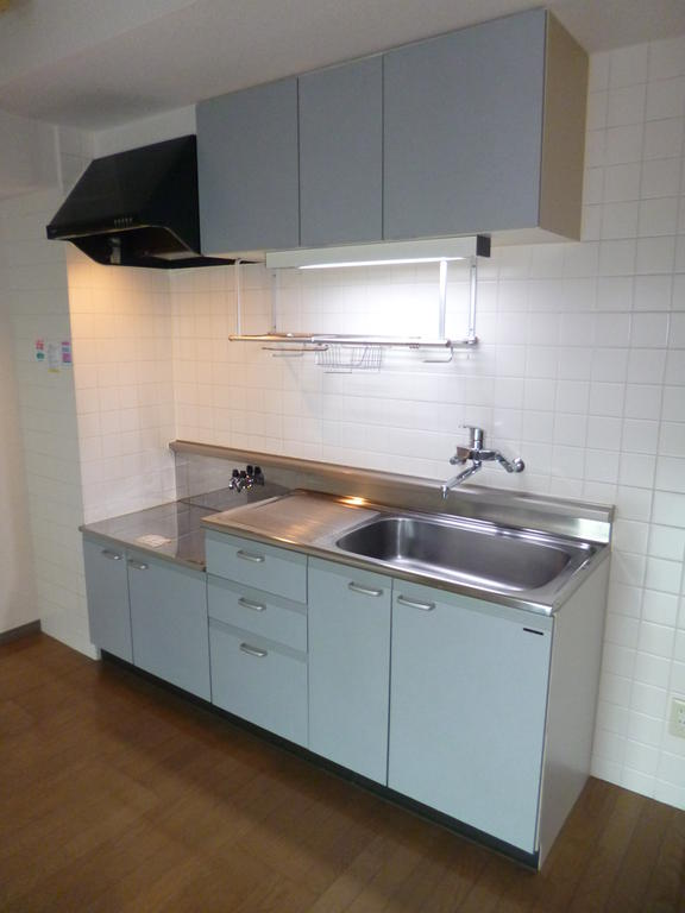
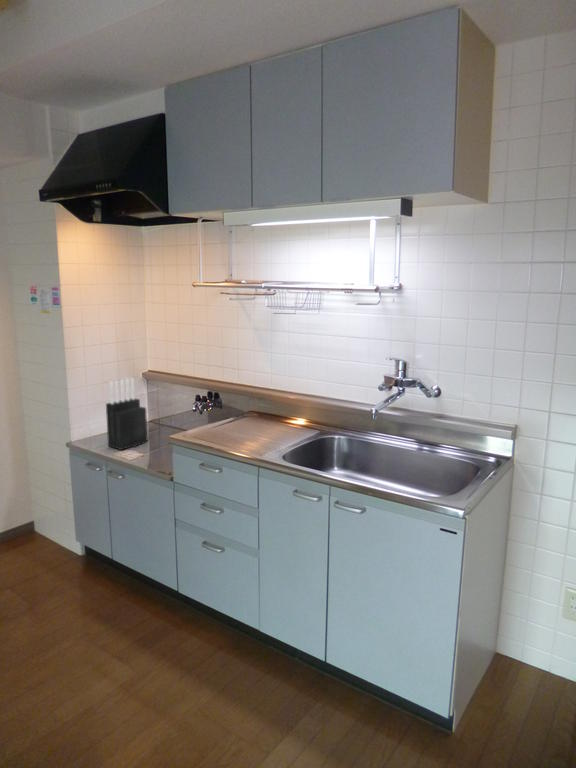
+ knife block (128, 412)
